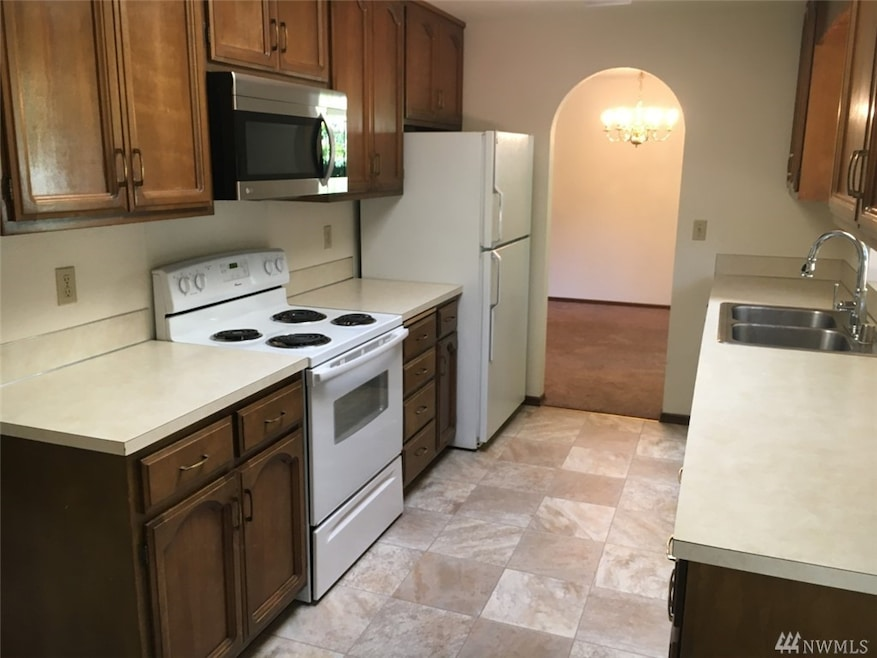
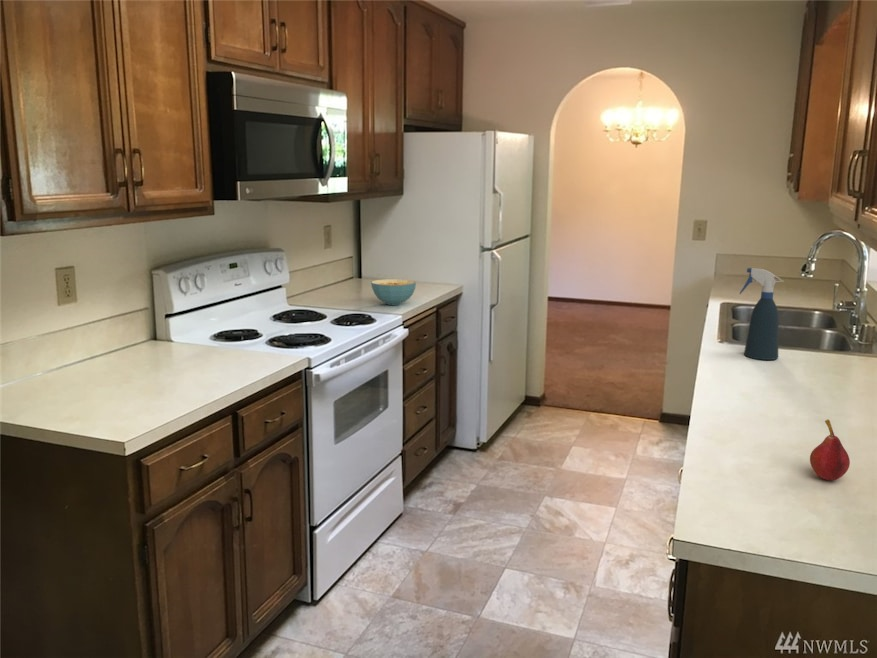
+ cereal bowl (393, 293)
+ fruit (831, 449)
+ spray bottle (762, 313)
